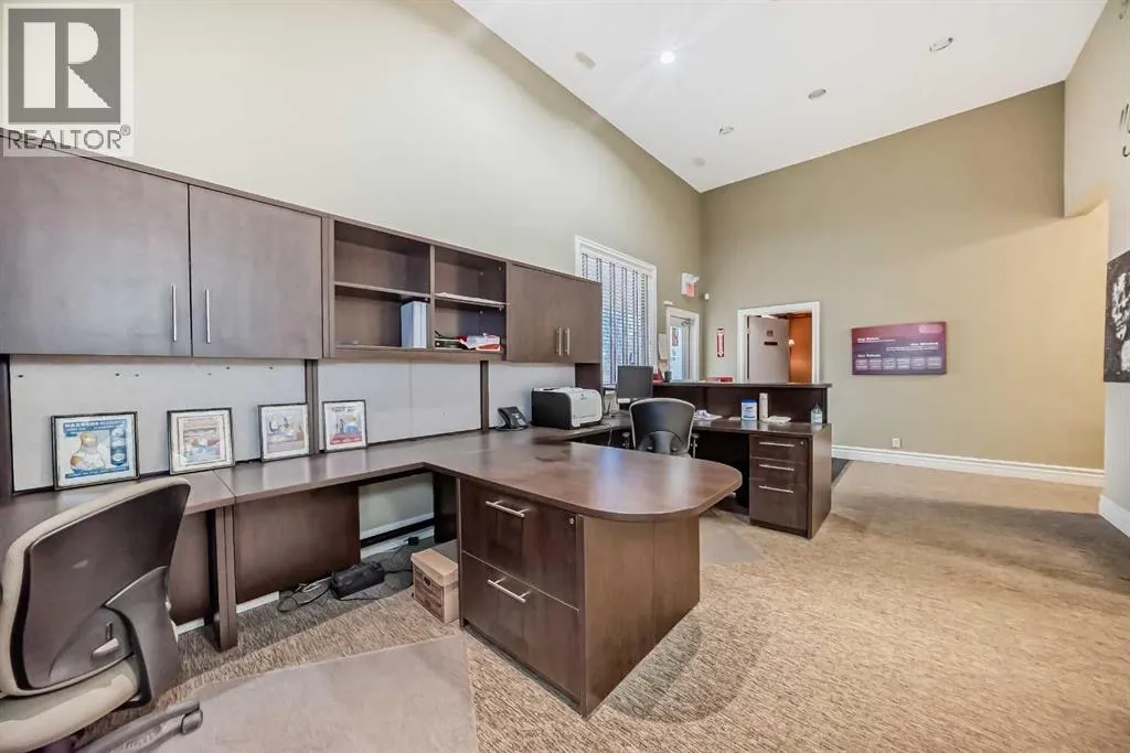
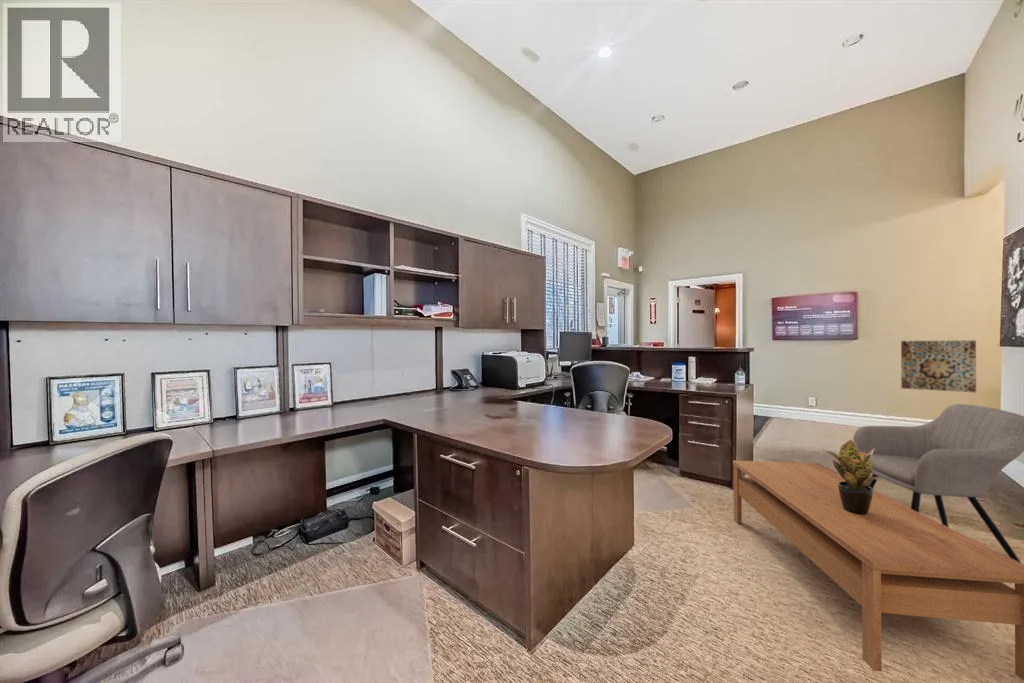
+ wall art (936, 365)
+ armchair (932, 478)
+ potted plant (855, 475)
+ coffee table (838, 537)
